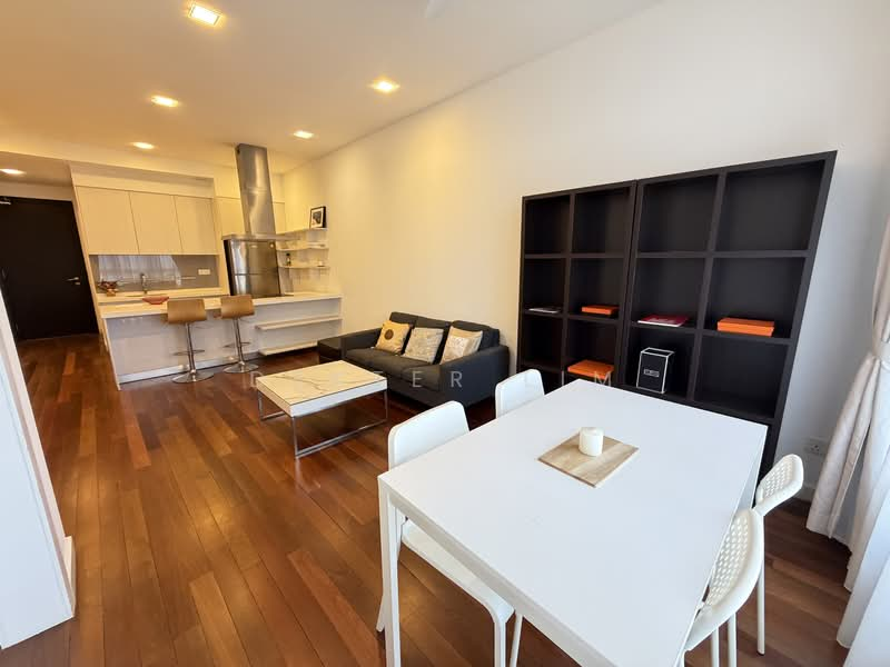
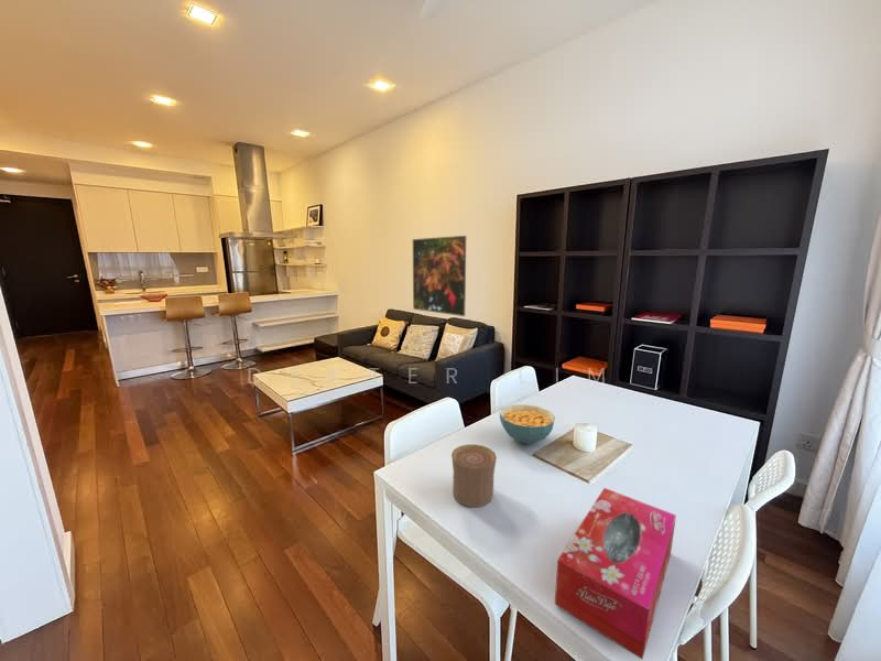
+ cereal bowl (526, 427)
+ tissue box (619, 556)
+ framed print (437, 275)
+ cup (472, 474)
